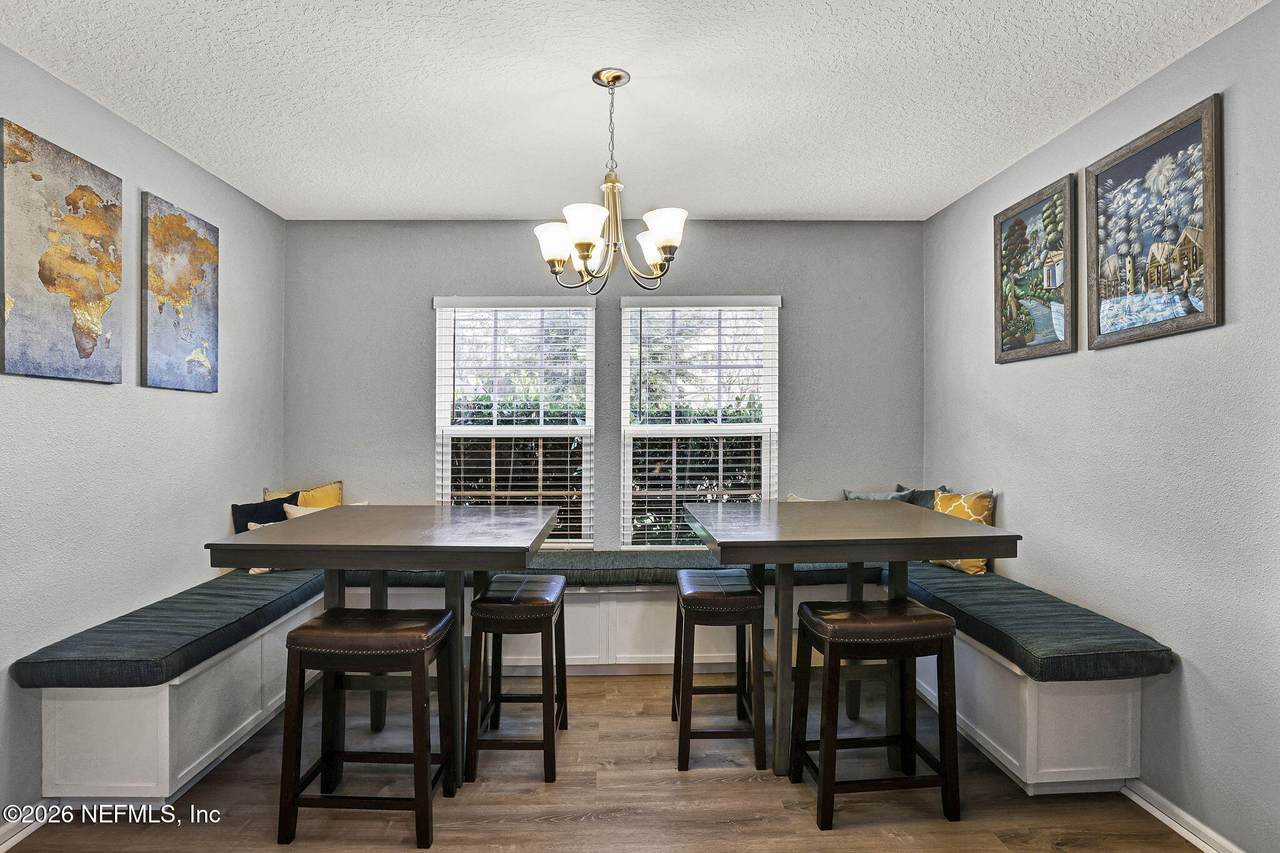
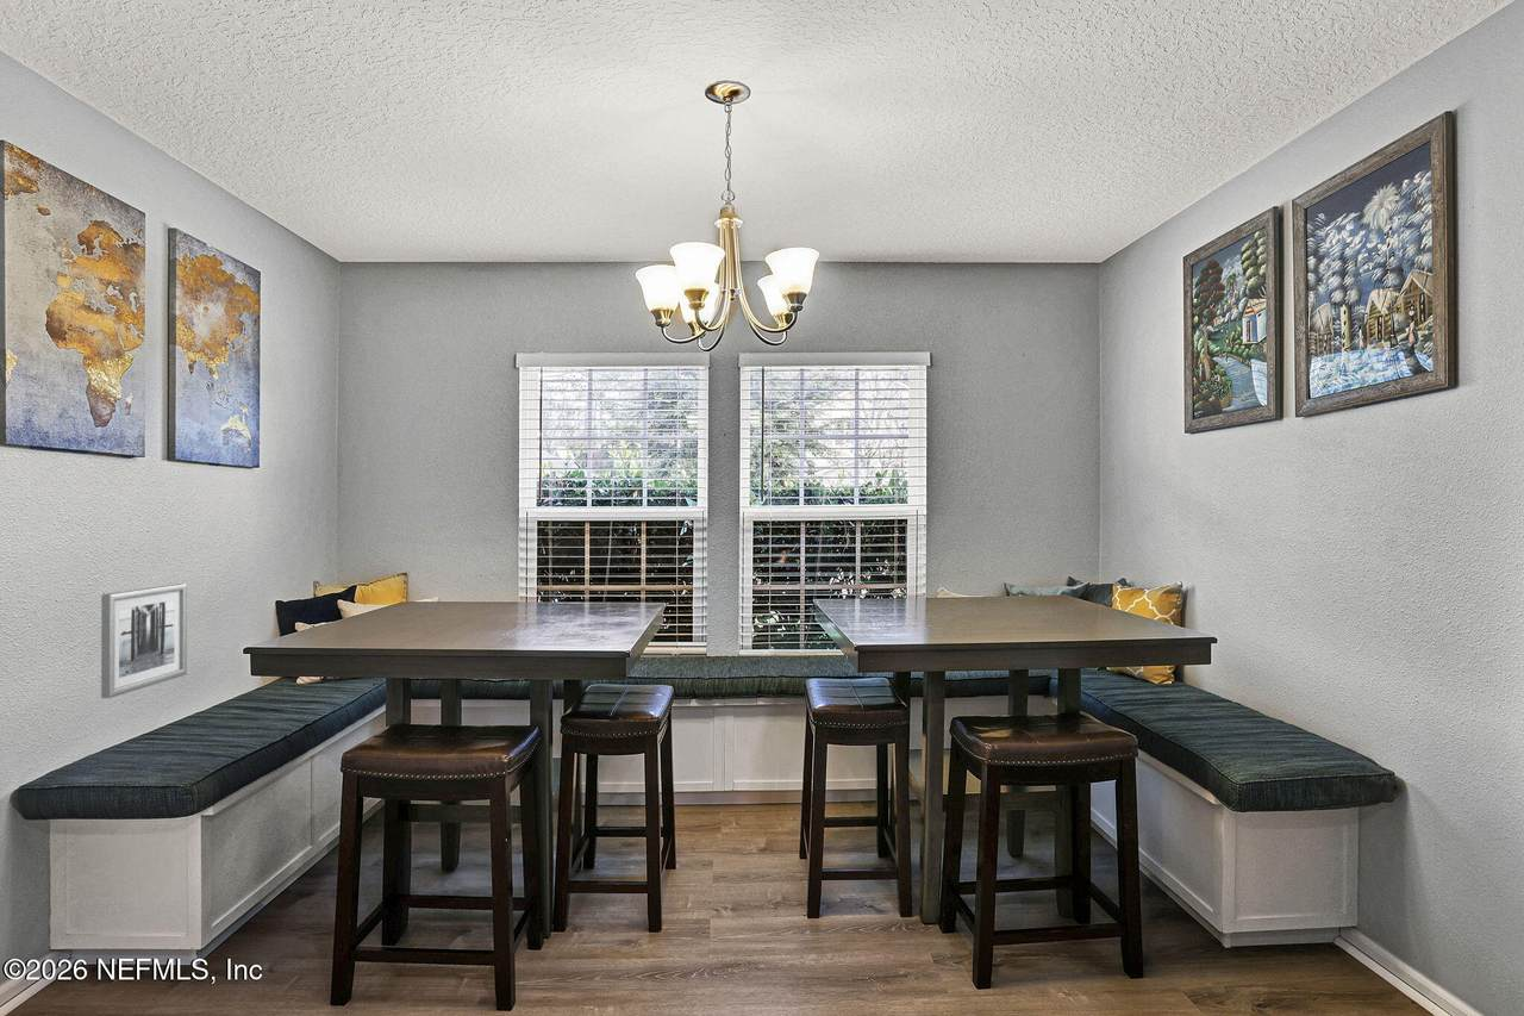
+ wall art (146, 636)
